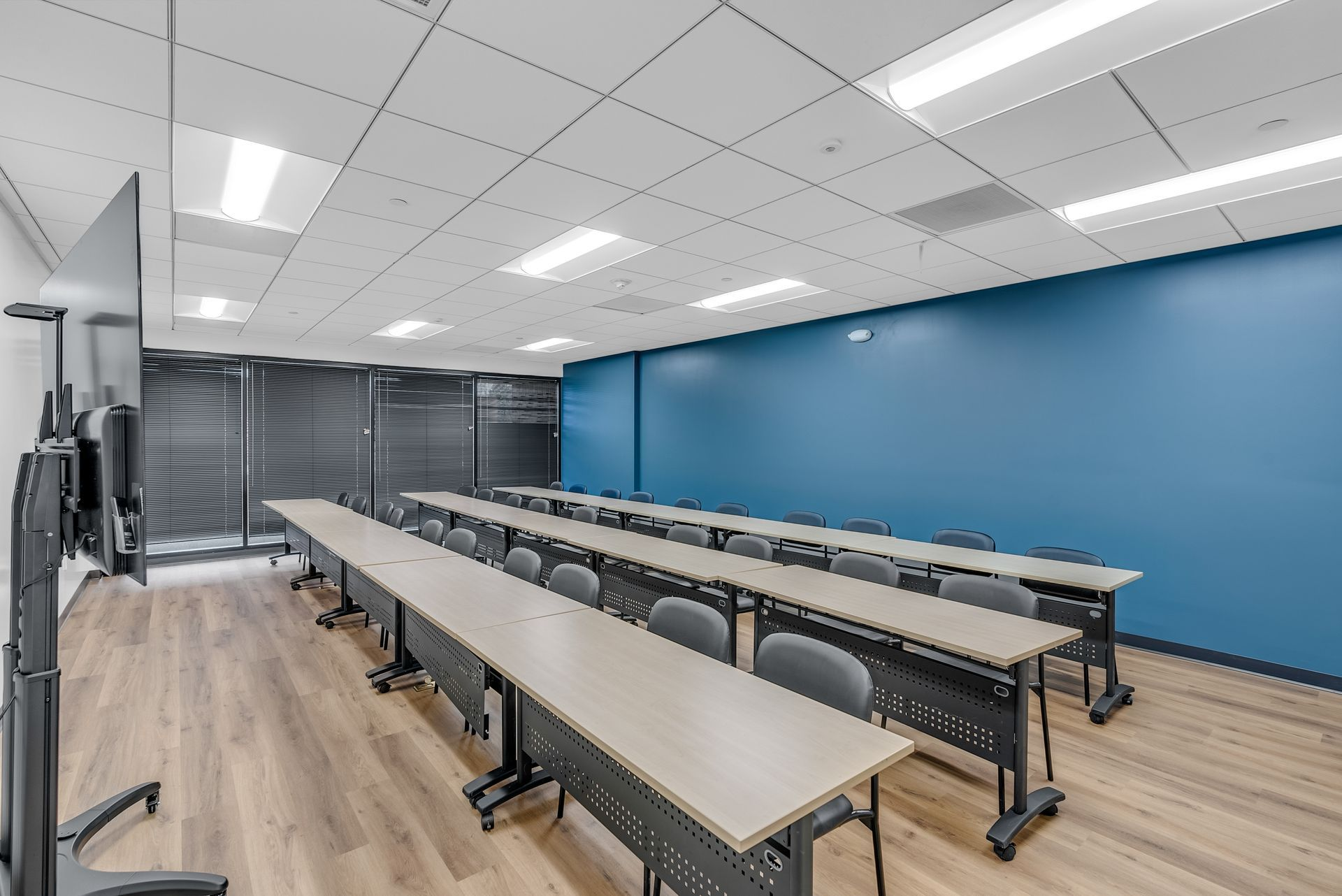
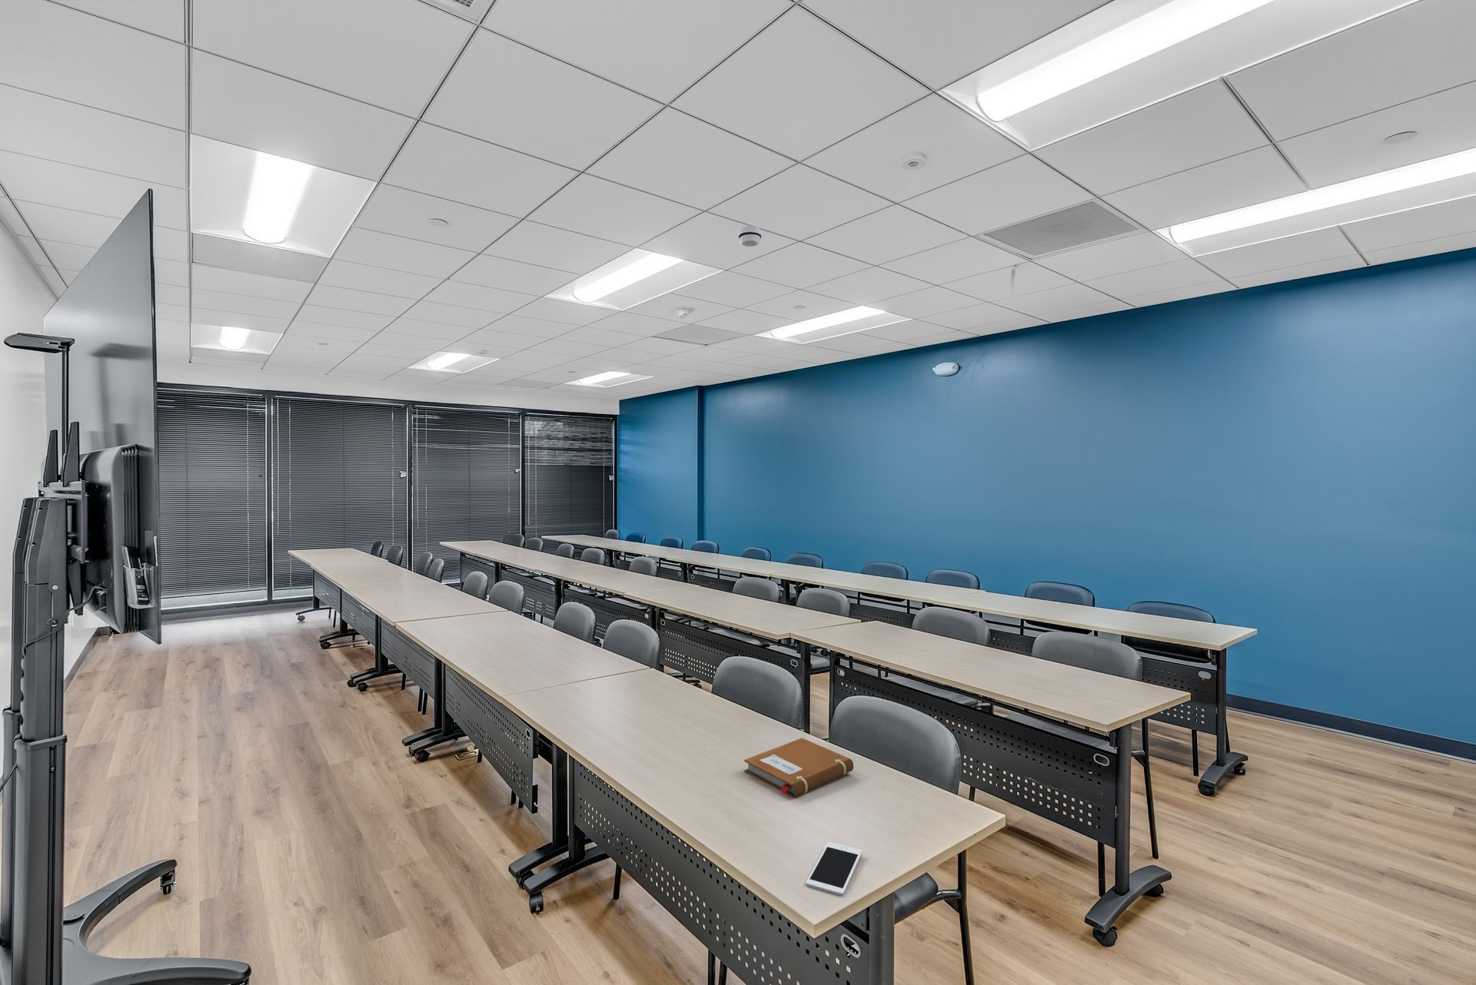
+ notebook (797, 766)
+ smoke detector (749, 236)
+ cell phone (835, 866)
